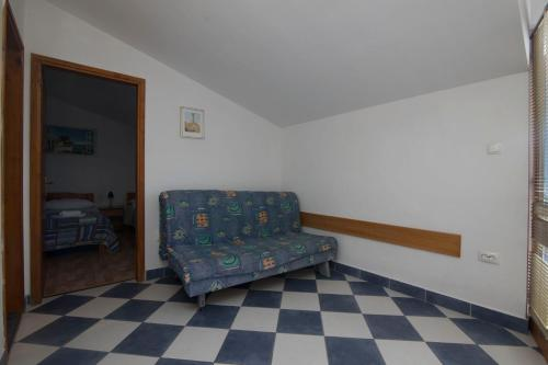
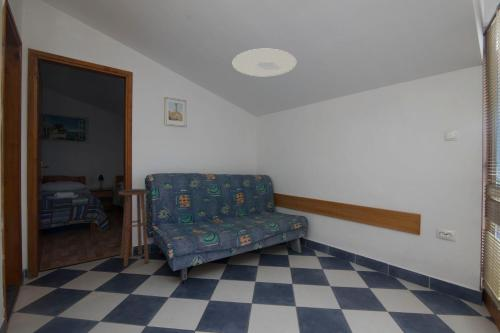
+ ceiling light (264, 61)
+ stool (133, 225)
